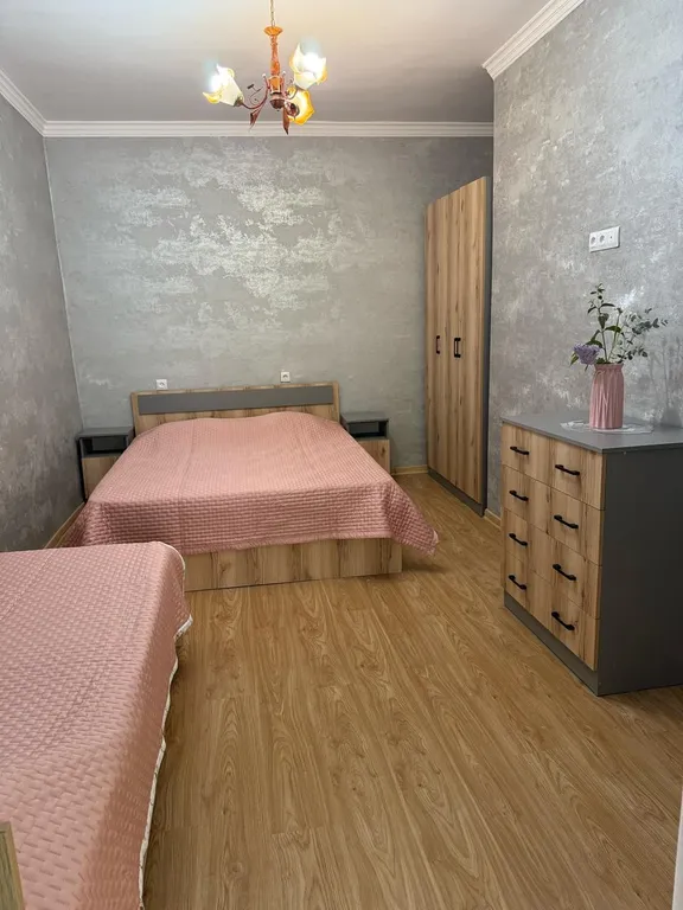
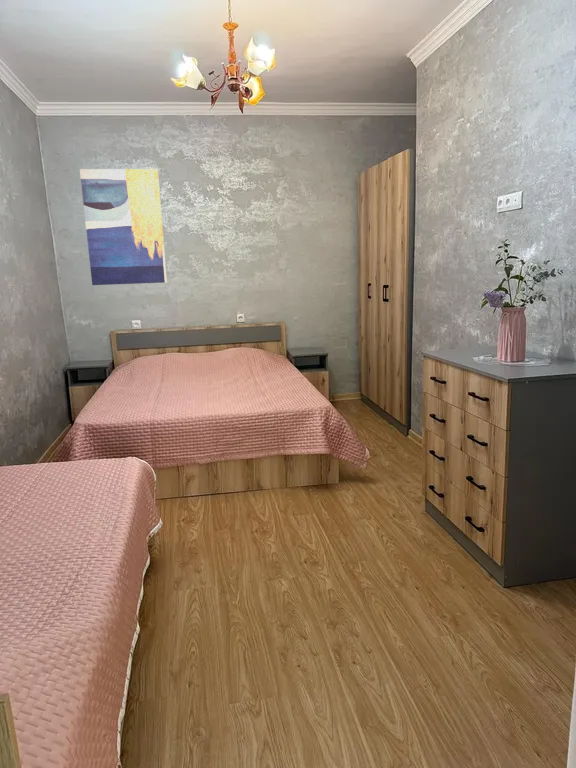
+ wall art (124, 227)
